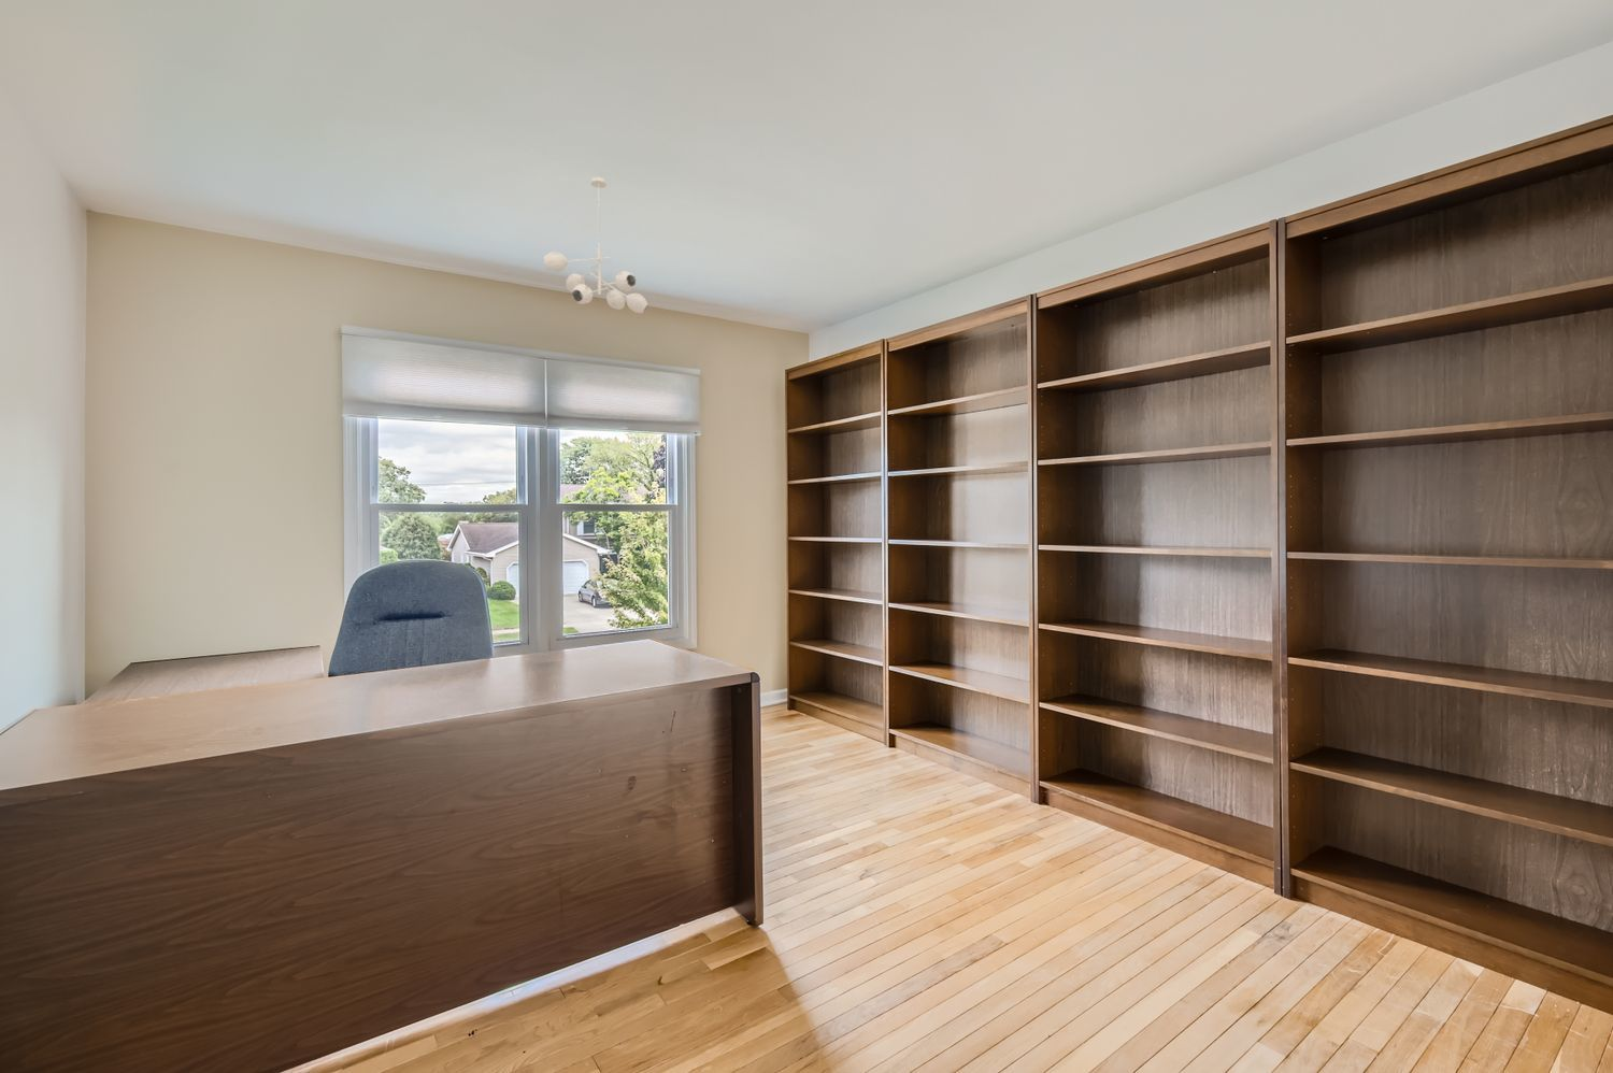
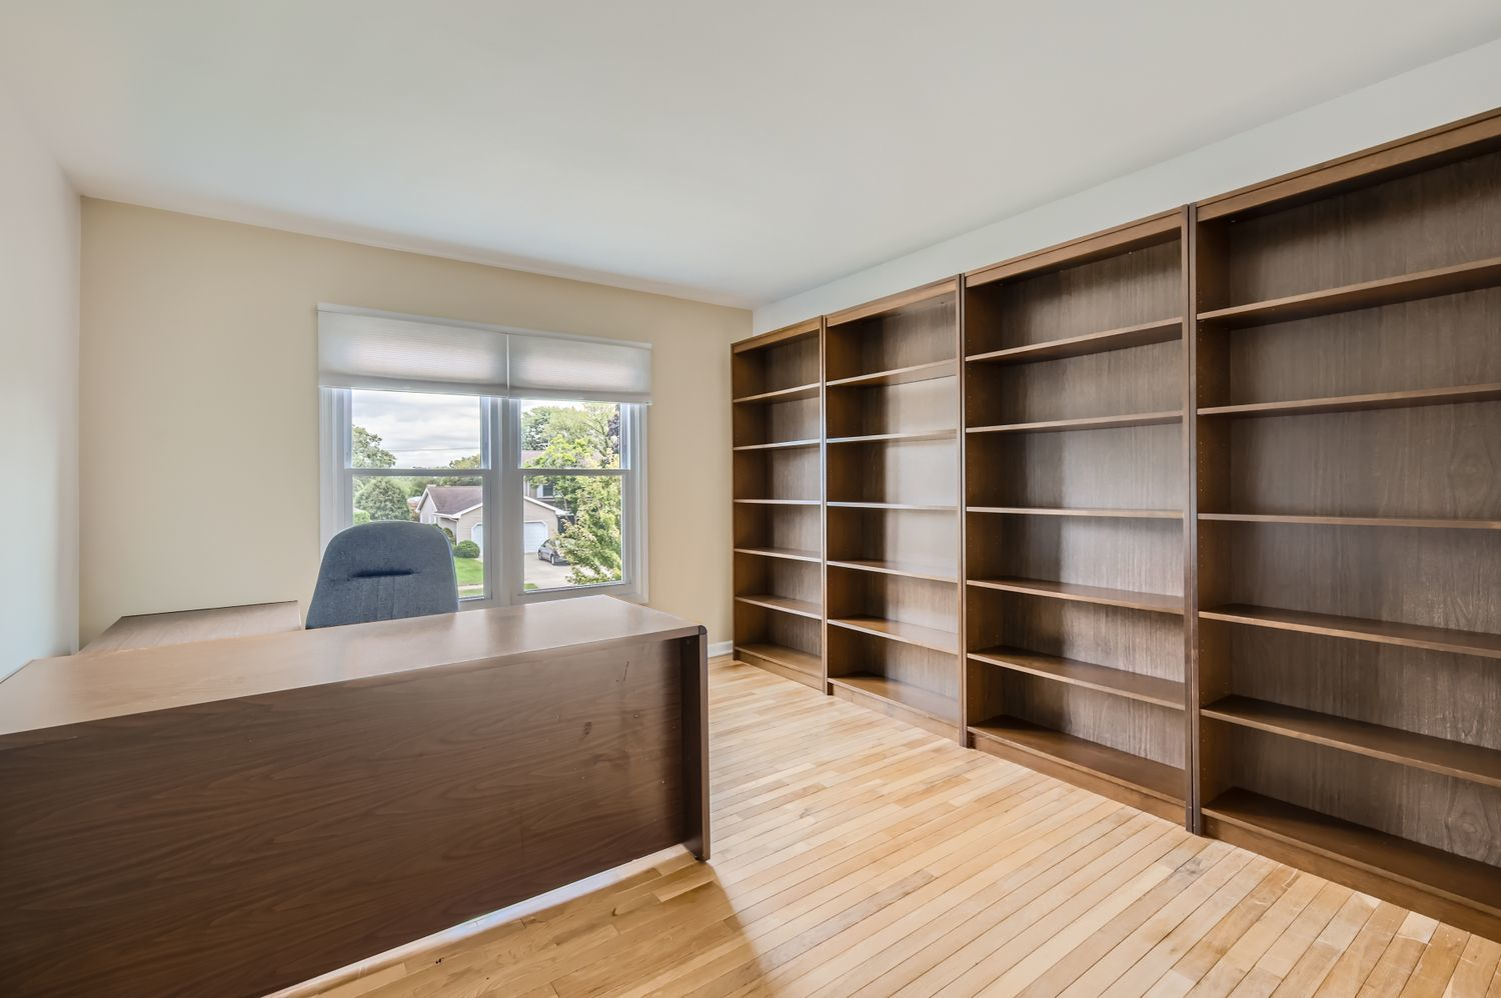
- ceiling light fixture (598, 248)
